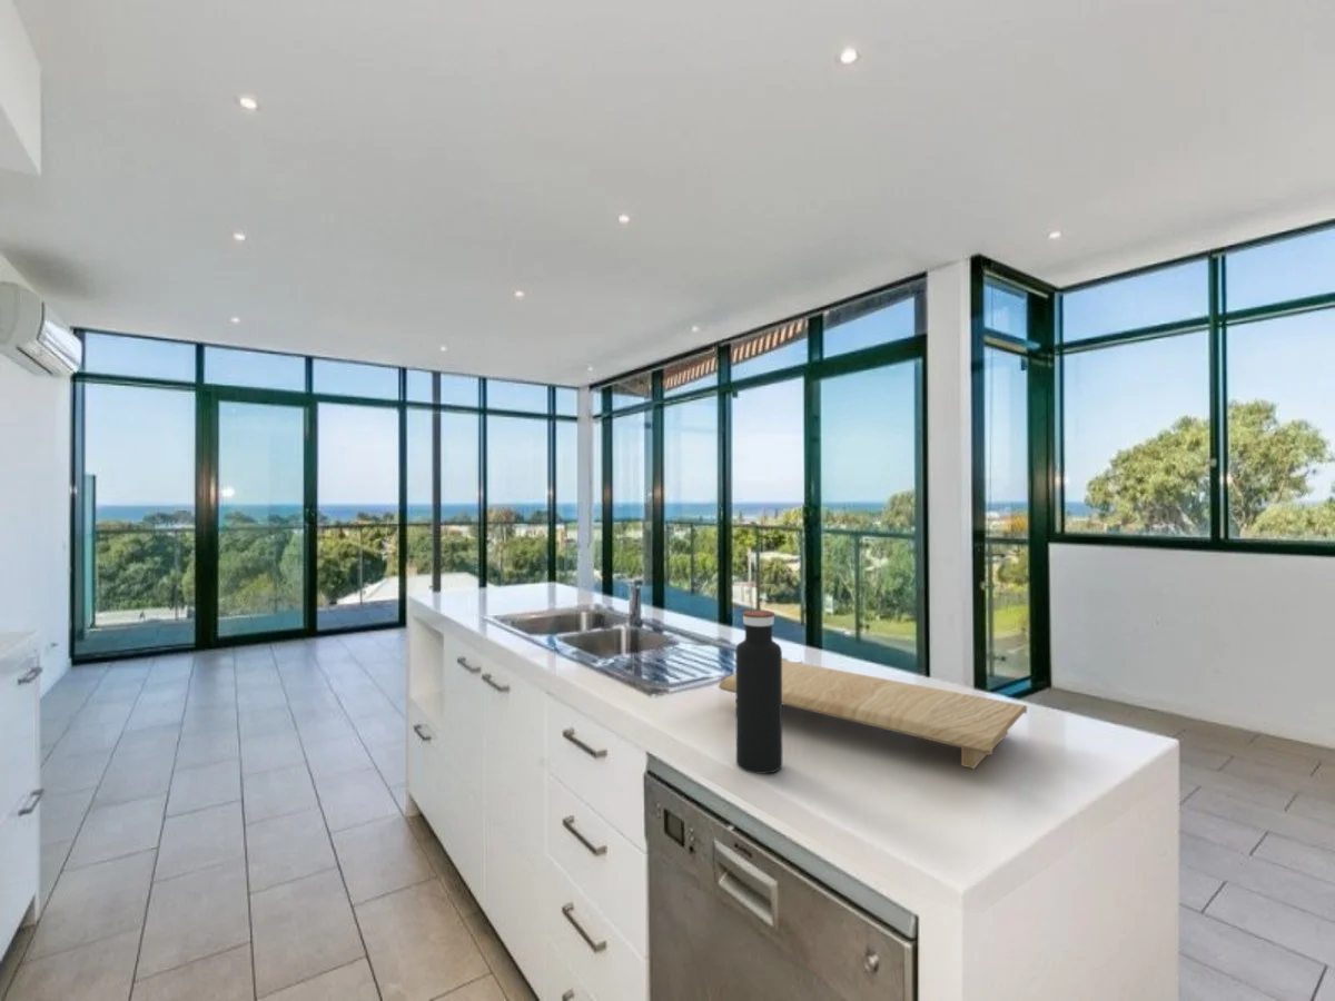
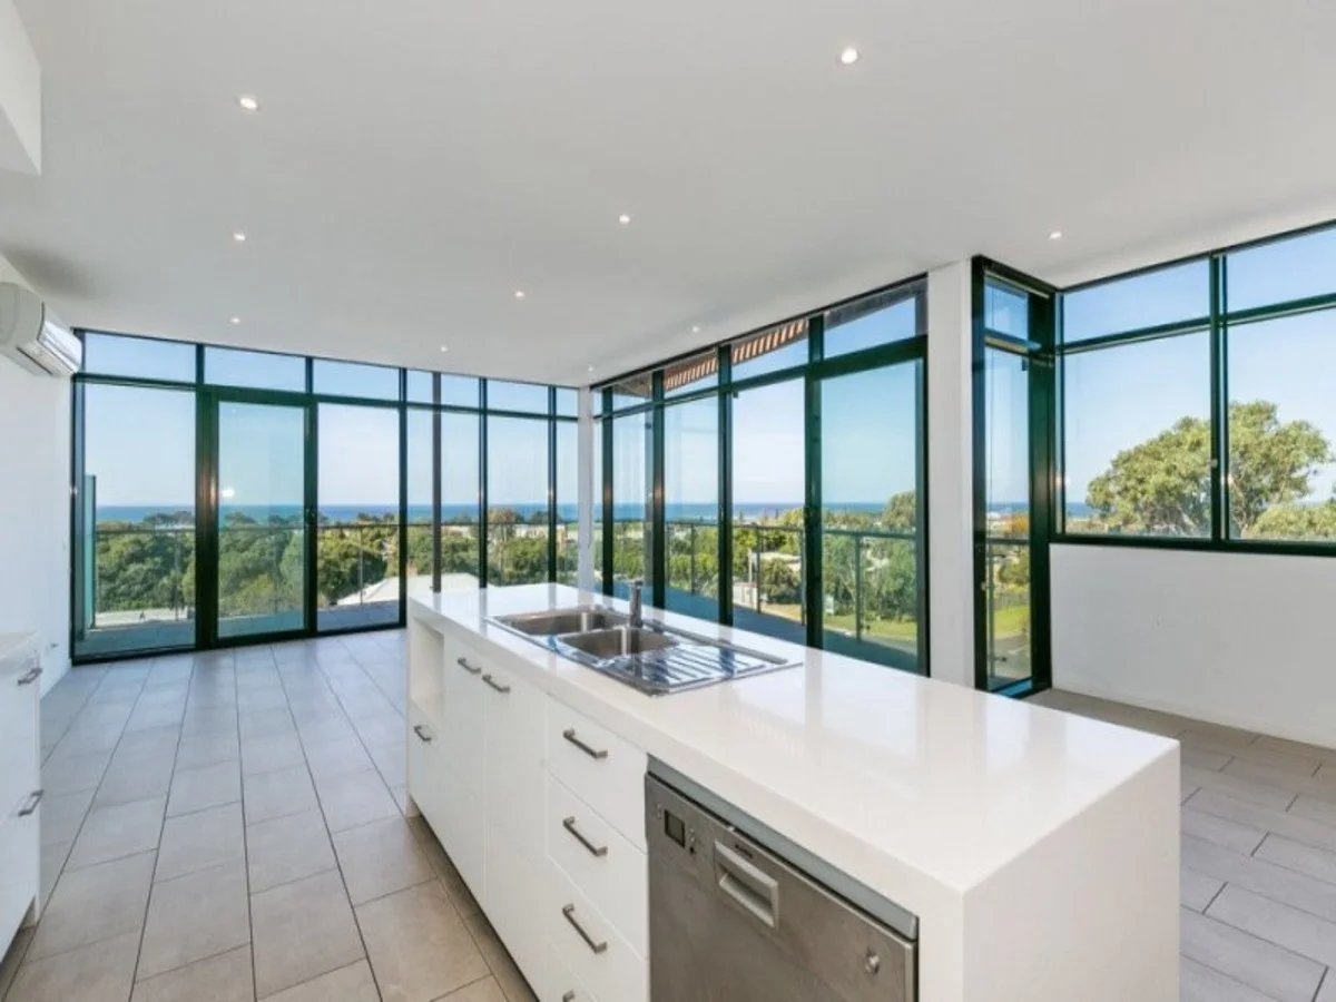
- water bottle (759, 688)
- cutting board (863, 705)
